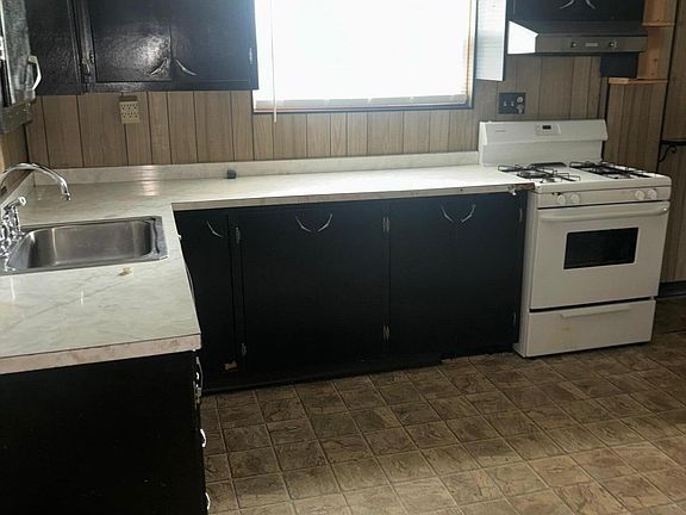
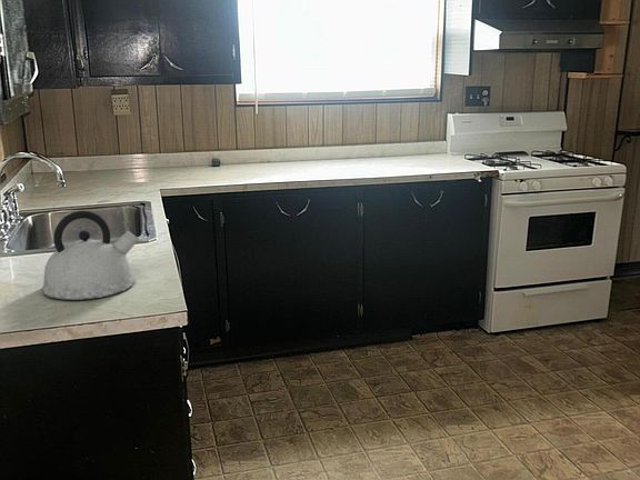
+ kettle (90, 248)
